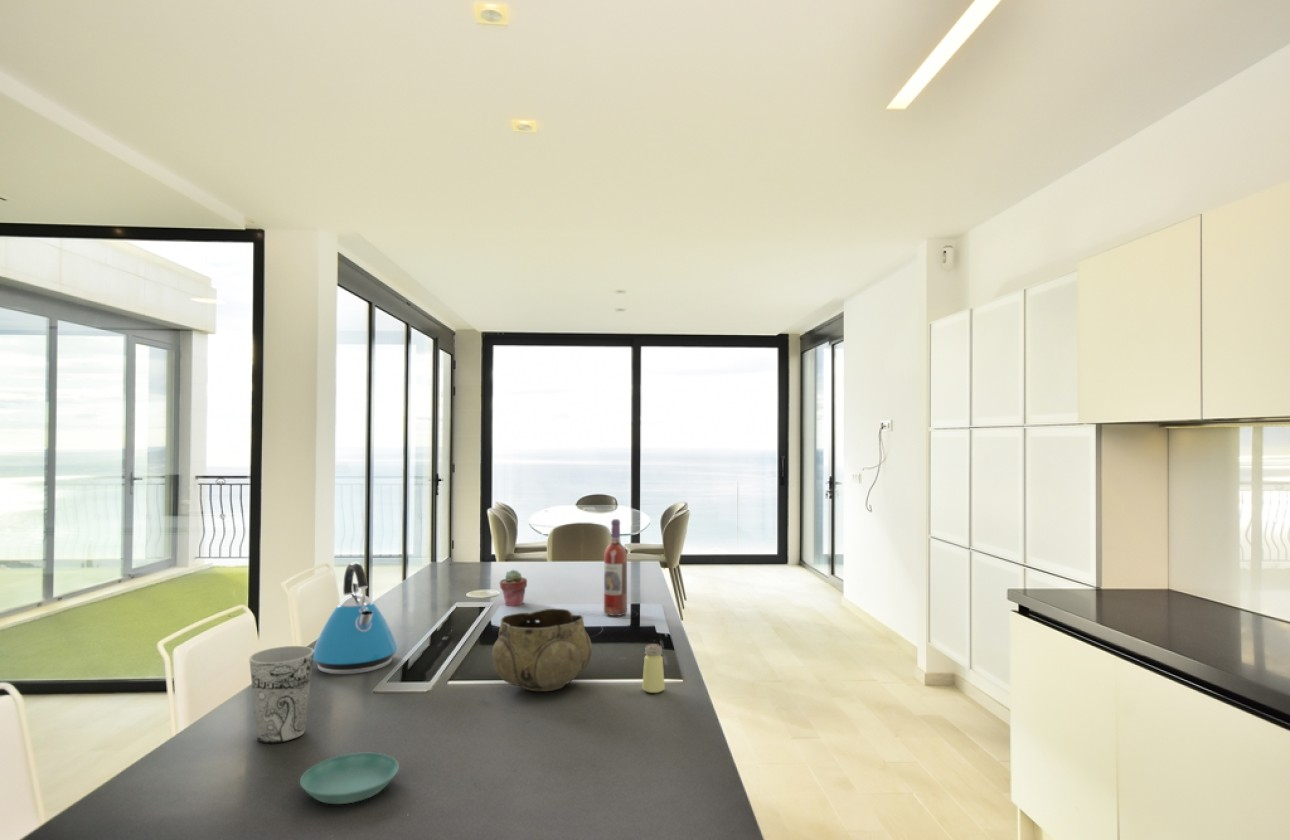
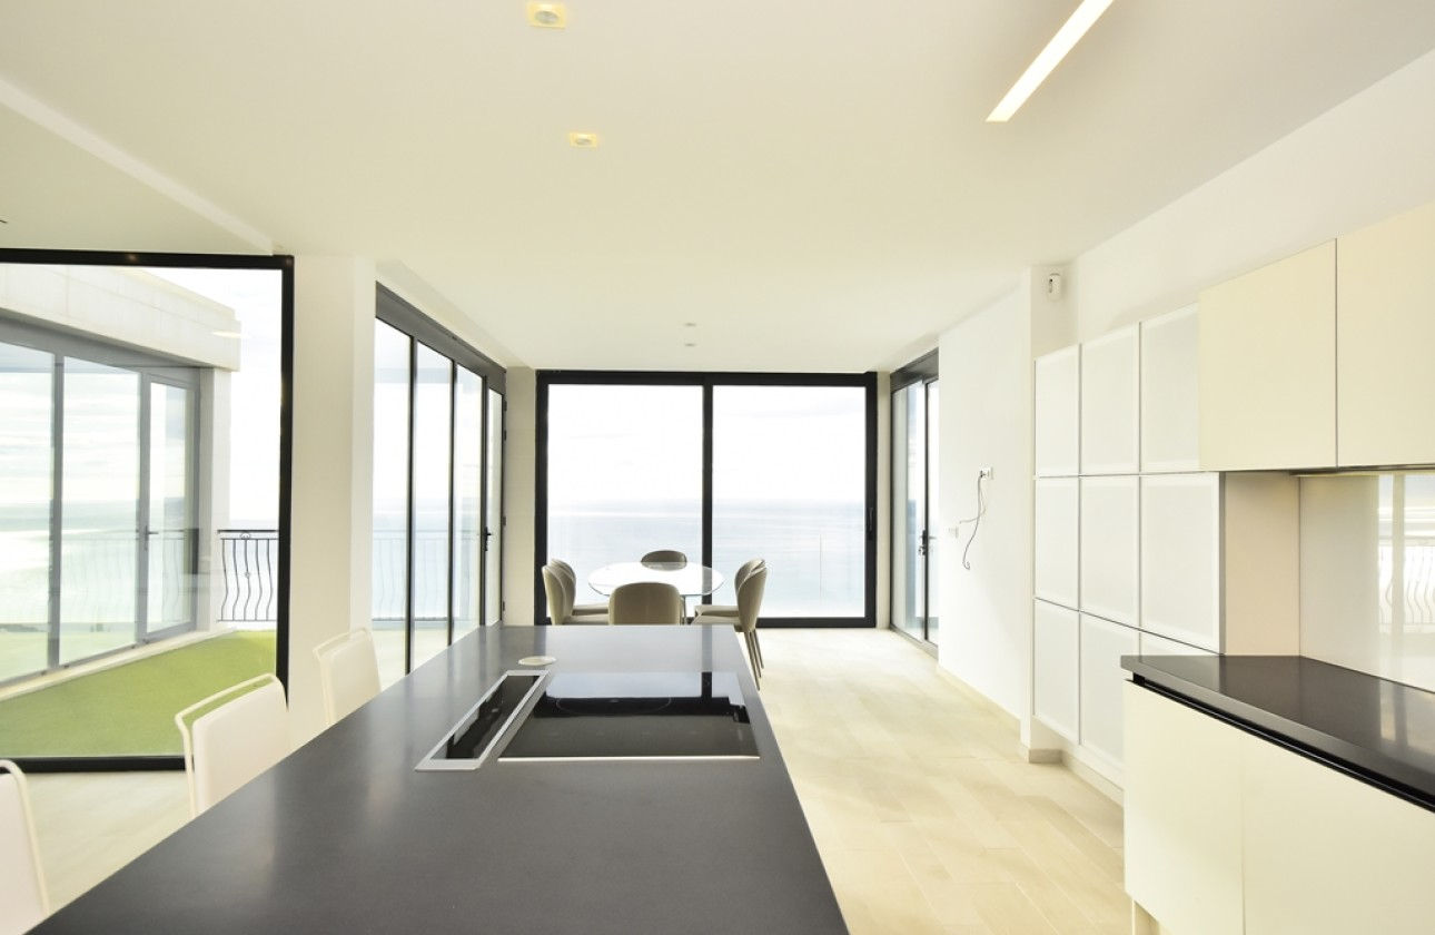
- potted succulent (513, 587)
- kettle (354, 612)
- cup (281, 694)
- saucer (350, 780)
- saltshaker (653, 667)
- decorative bowl (542, 651)
- wine bottle (615, 566)
